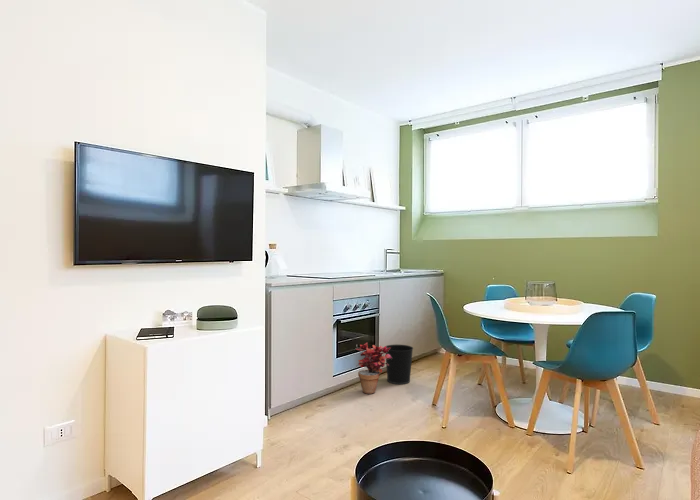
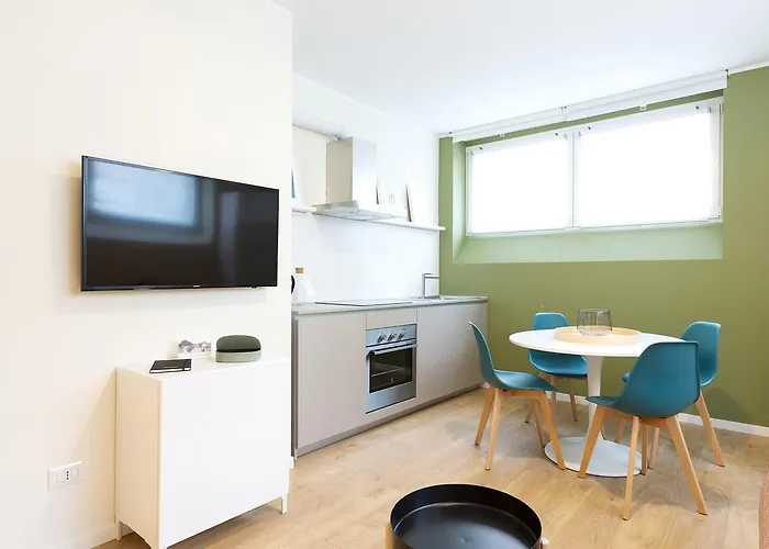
- potted plant (372, 367)
- wastebasket (398, 364)
